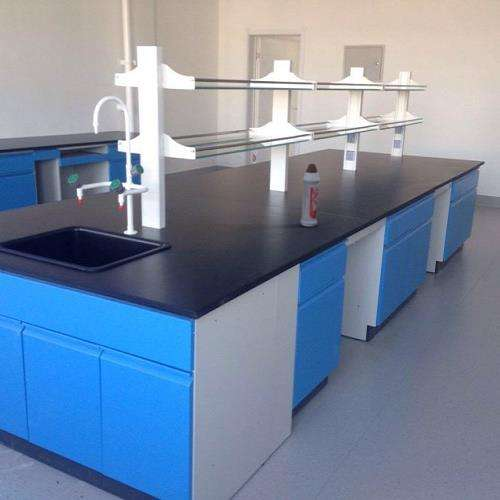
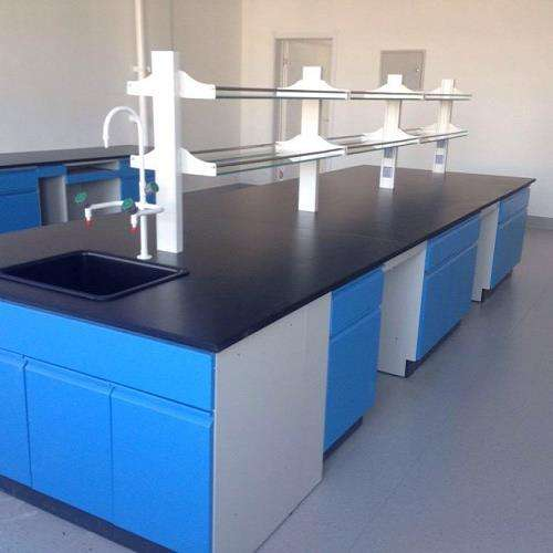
- spray bottle (310, 194)
